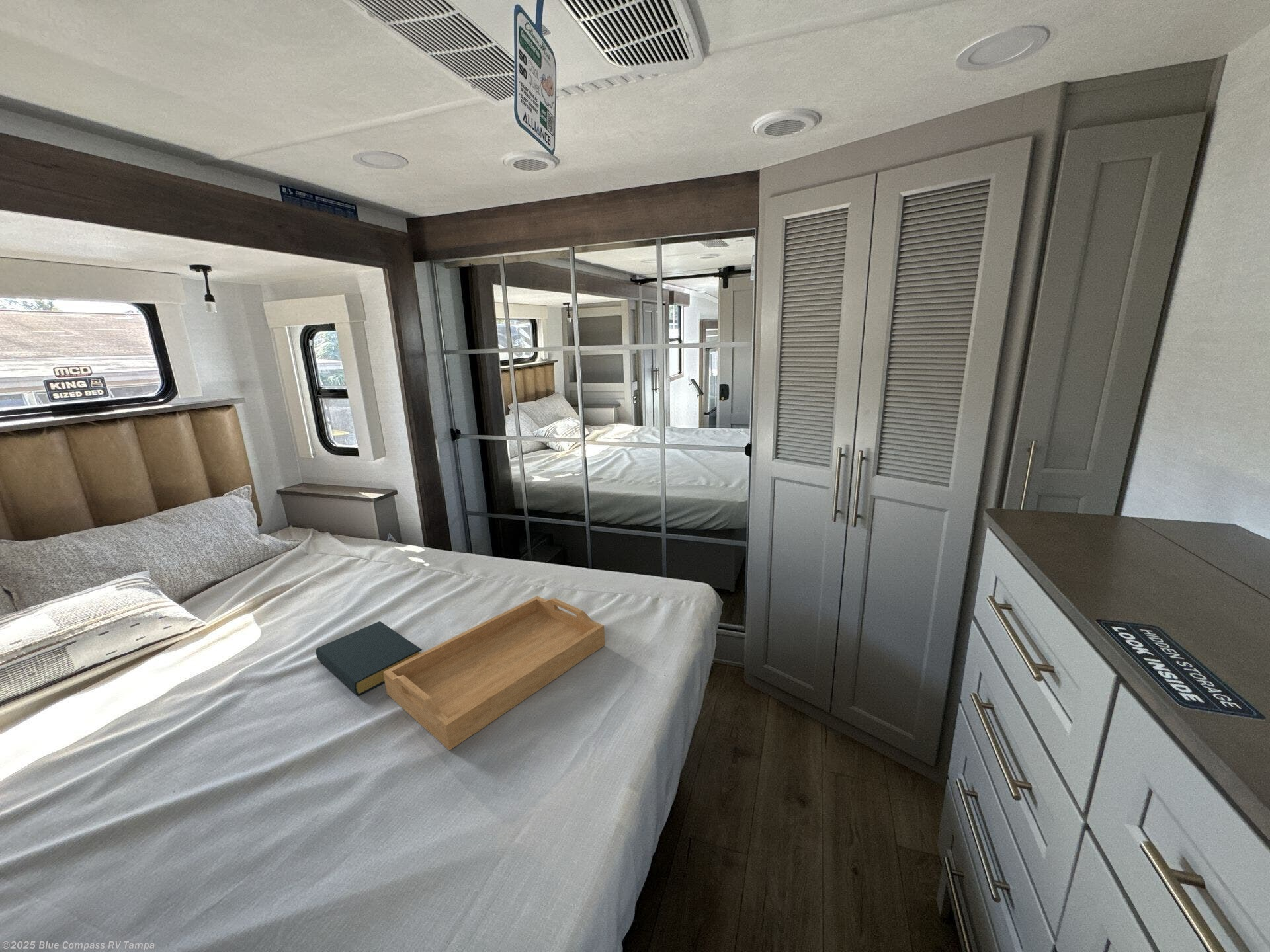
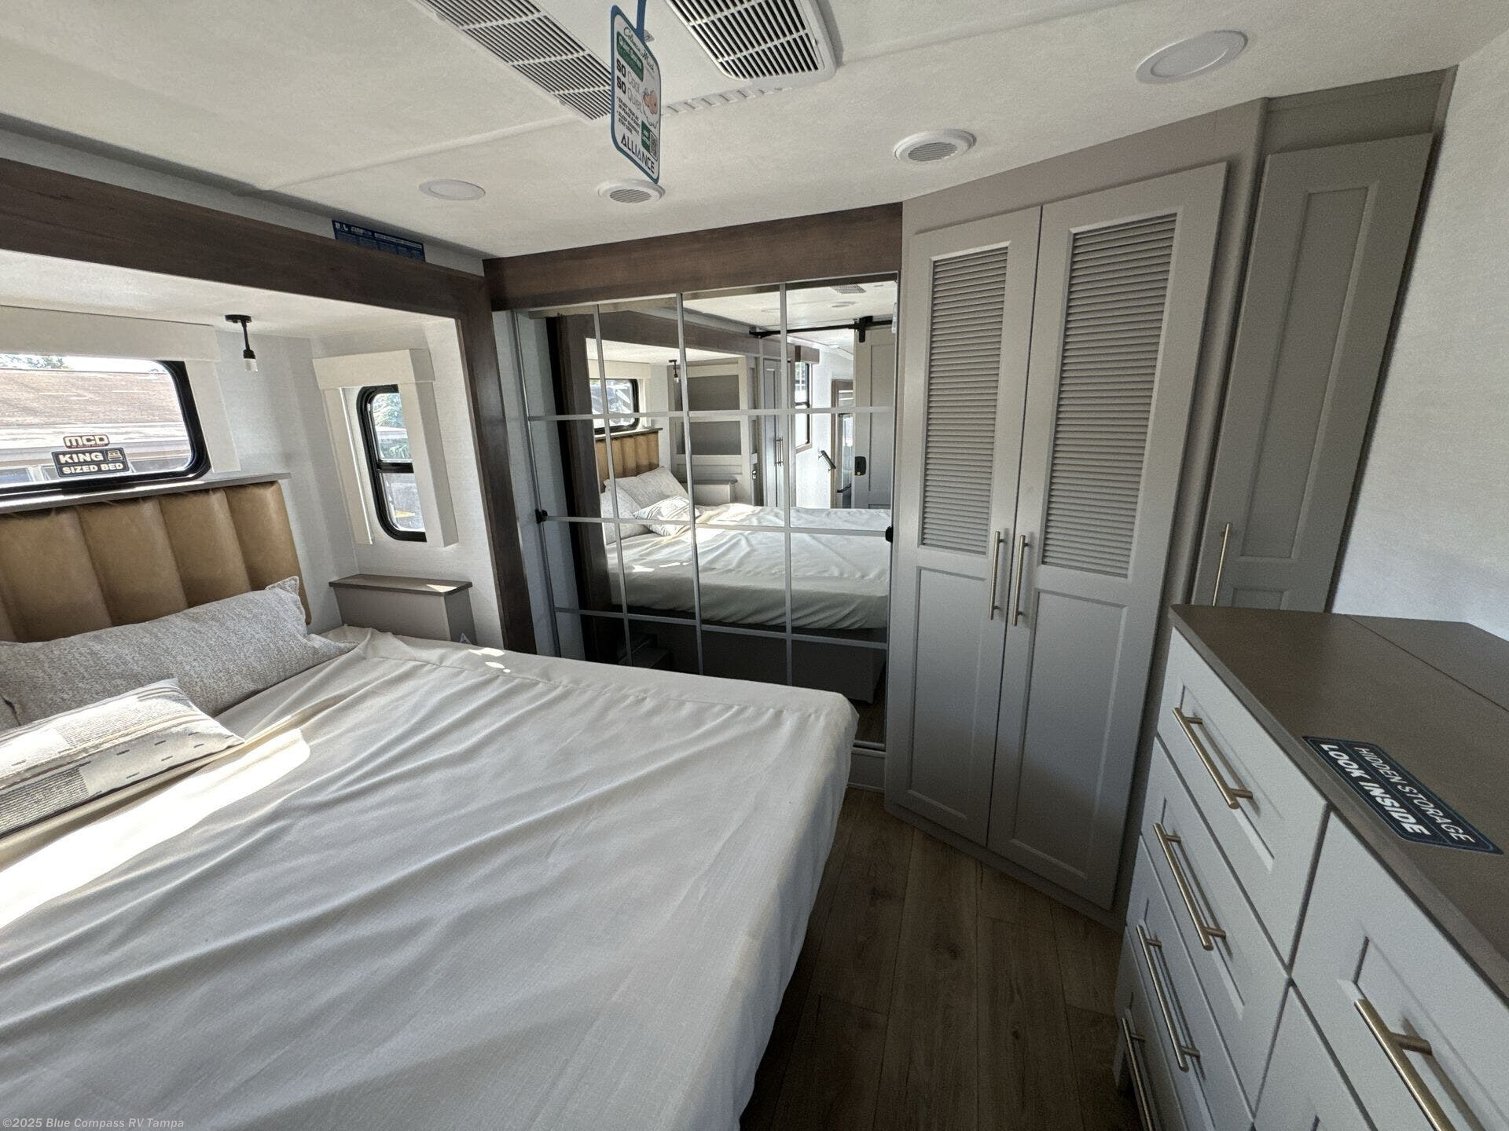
- hardback book (369, 655)
- serving tray (501, 654)
